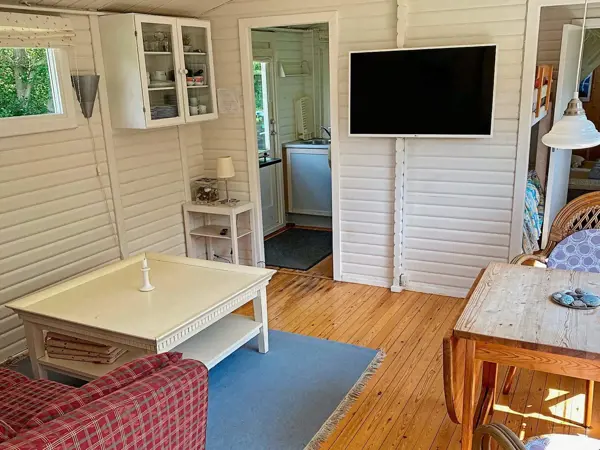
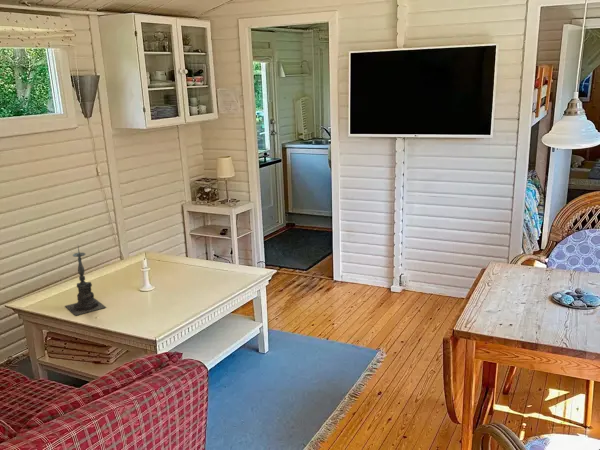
+ candle holder (81, 276)
